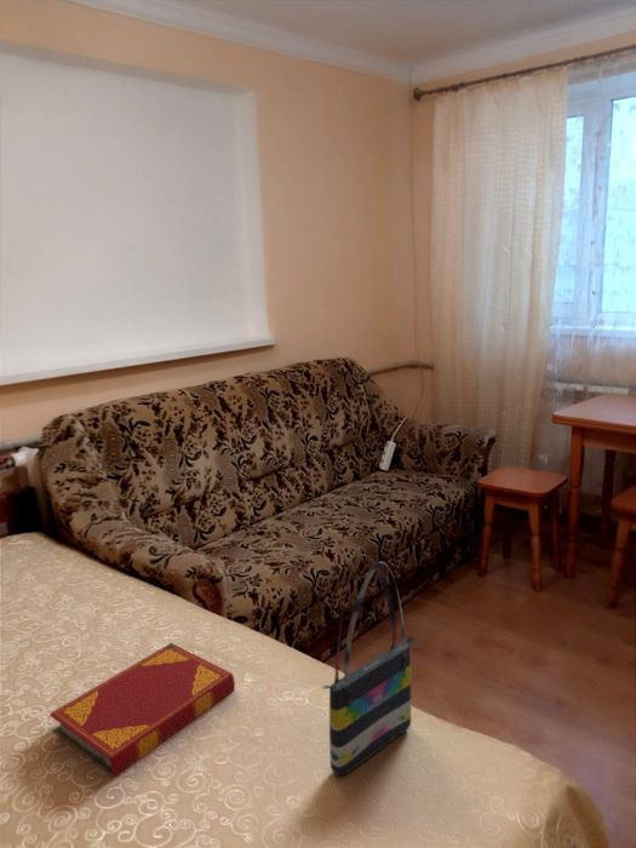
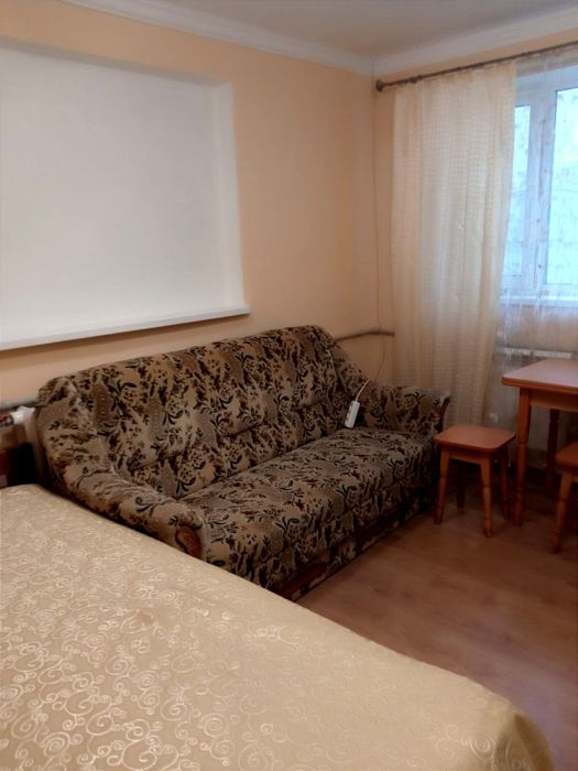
- hardback book (145, 701)
- tote bag (374, 658)
